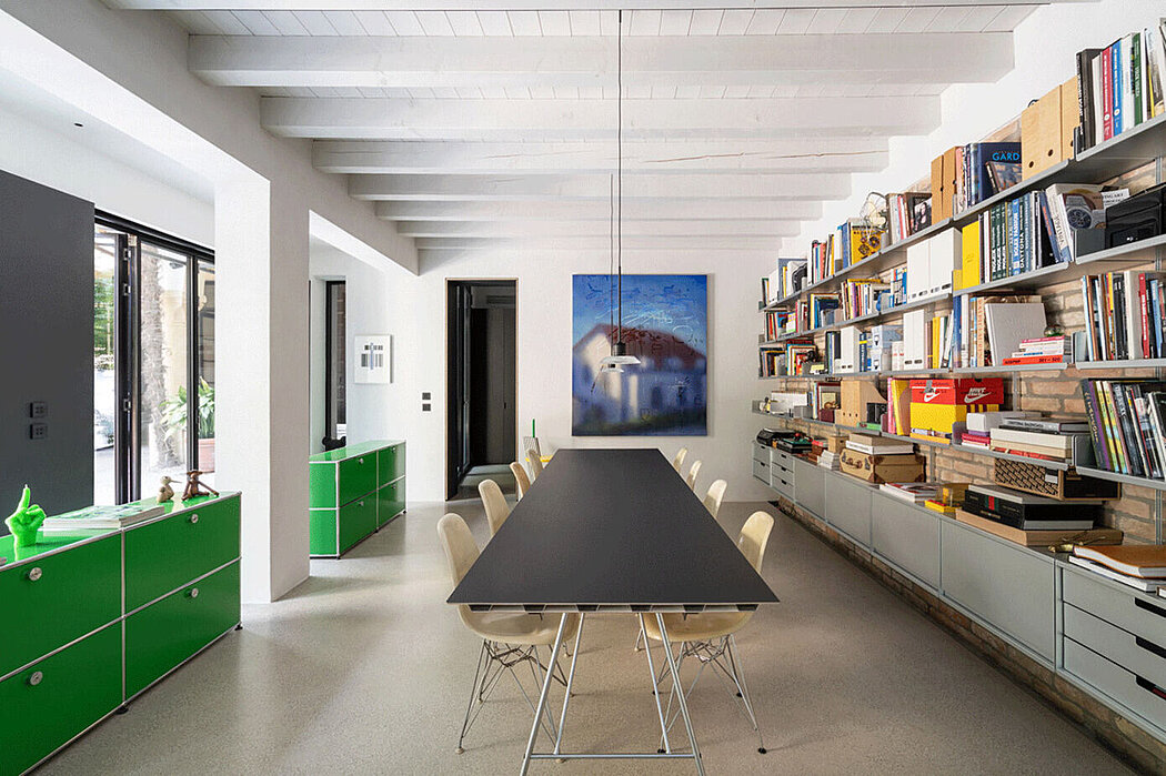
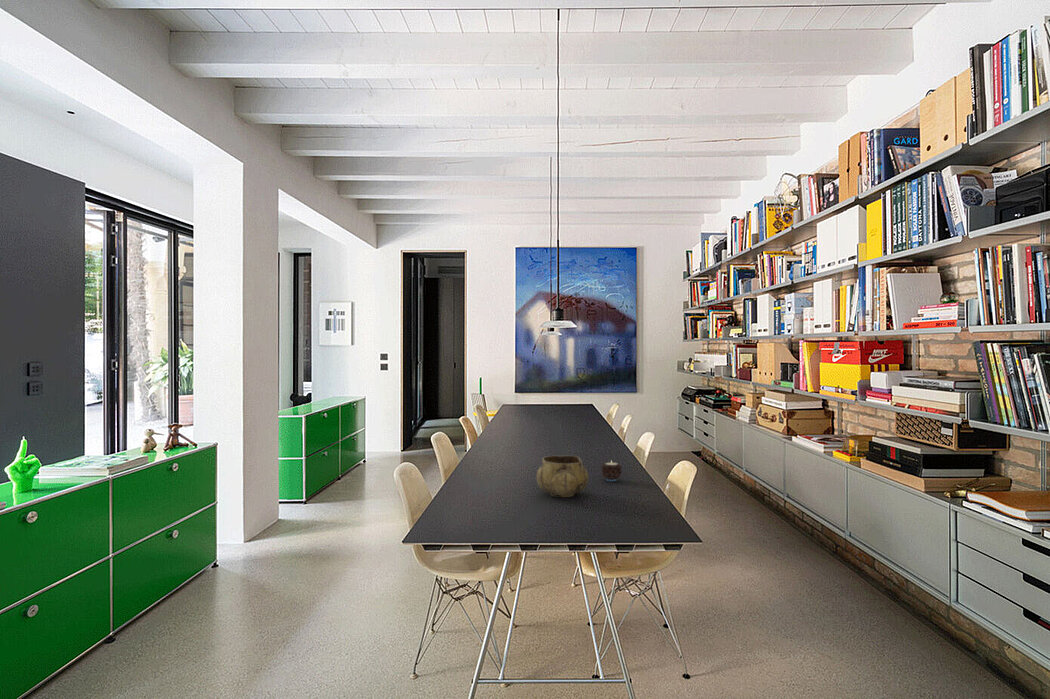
+ candle (611, 470)
+ decorative bowl (562, 476)
